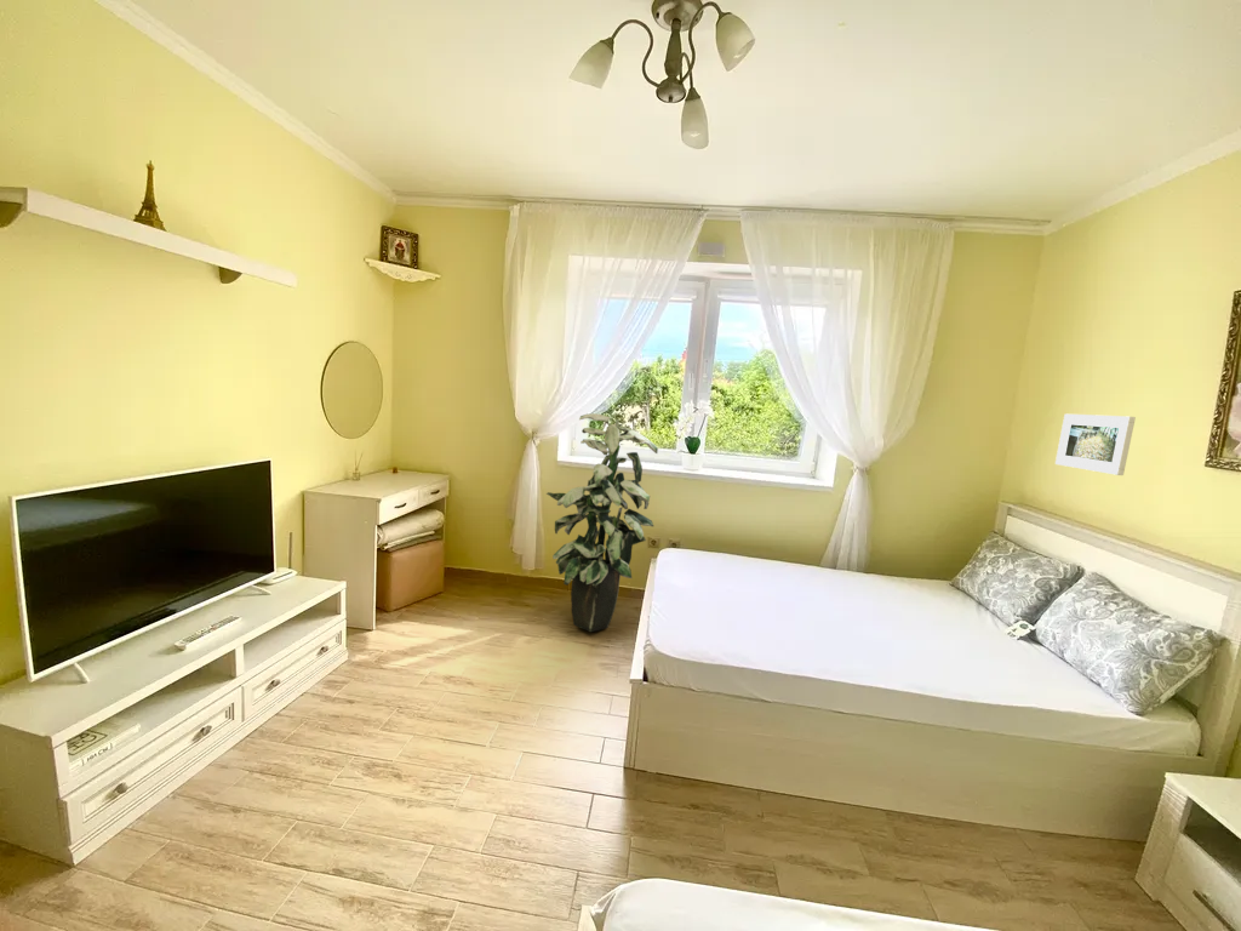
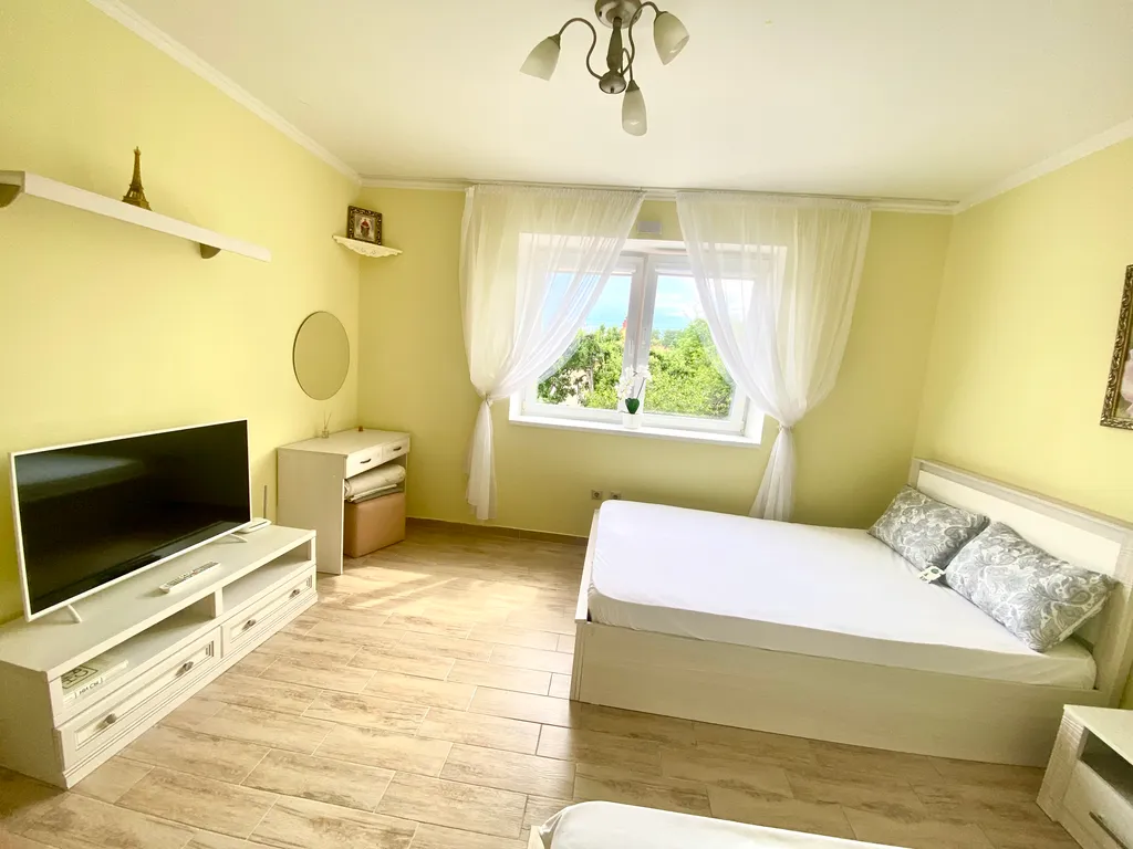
- indoor plant (599, 521)
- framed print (1091, 442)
